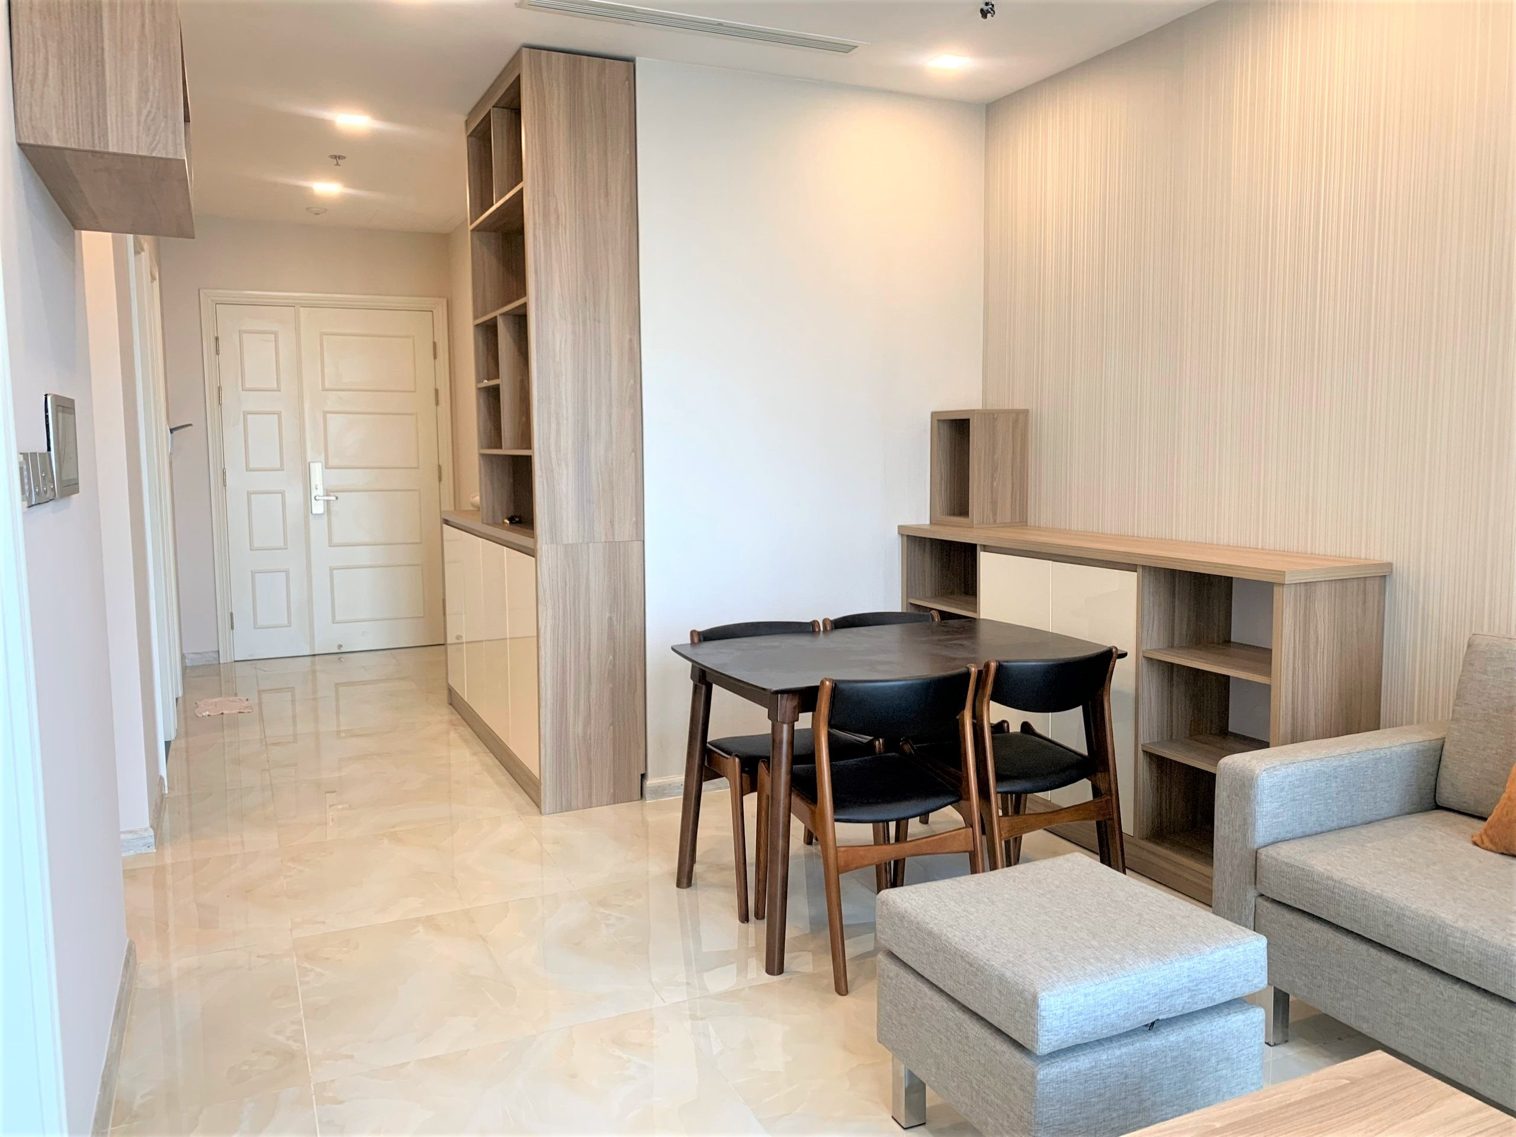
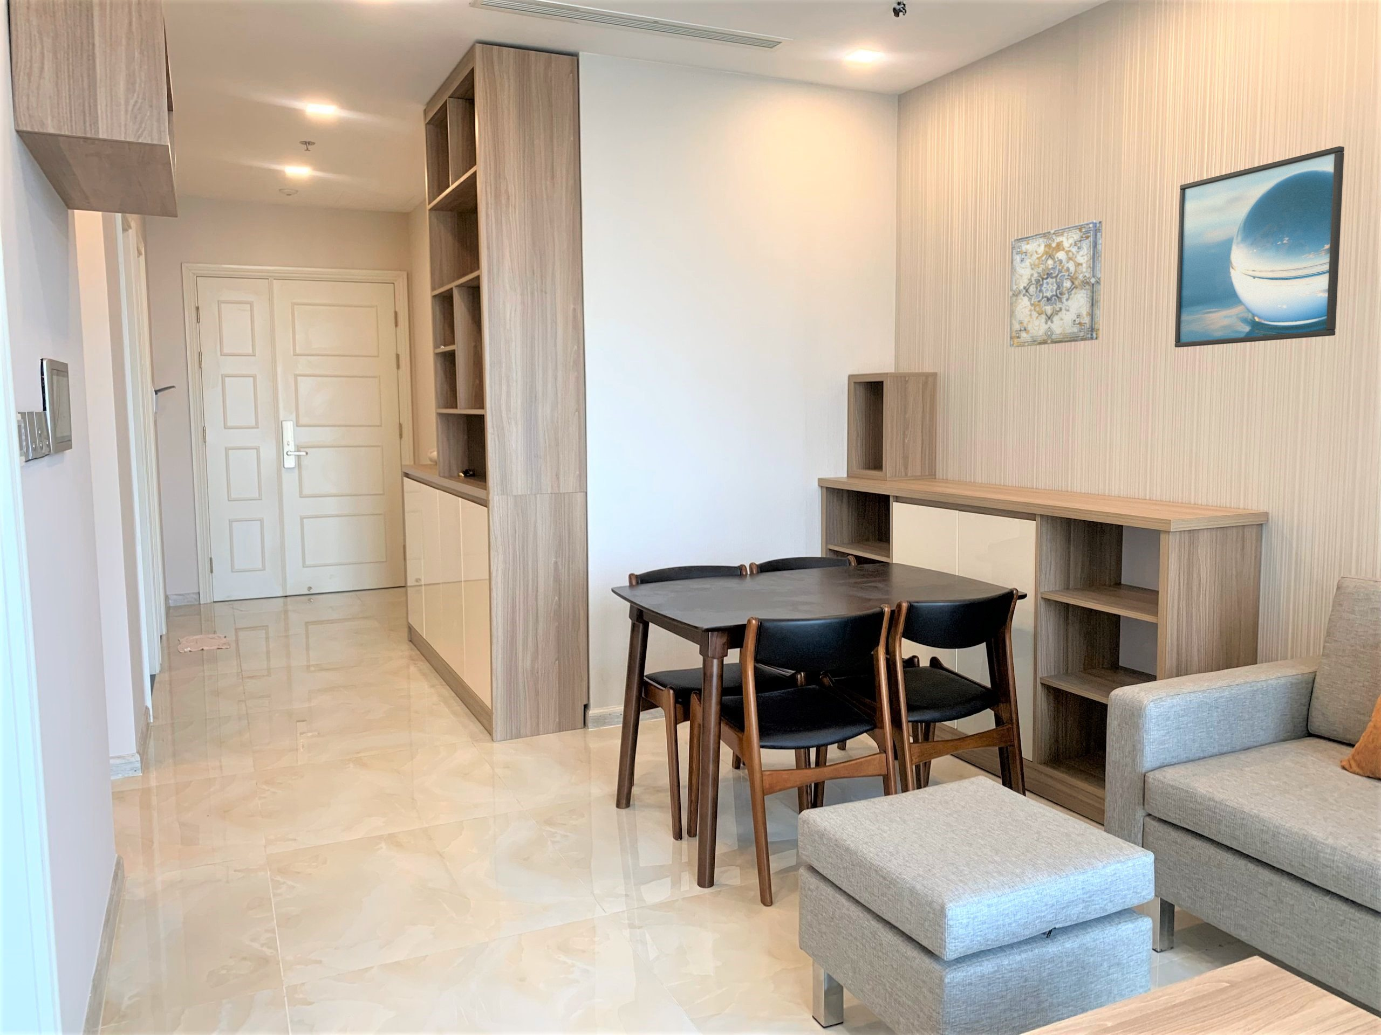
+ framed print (1252, 255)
+ wall art (1053, 287)
